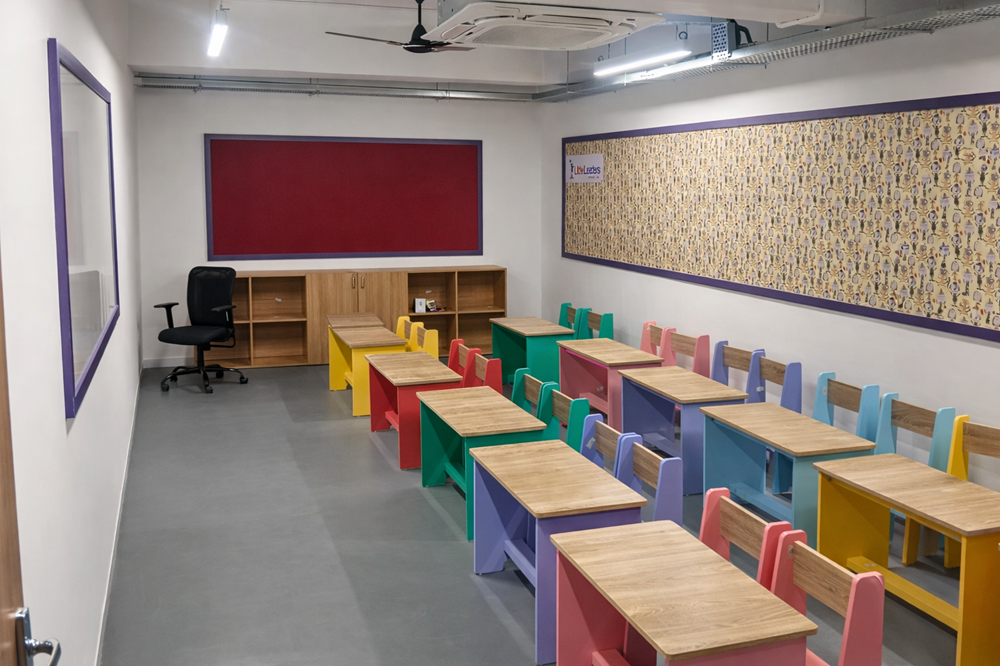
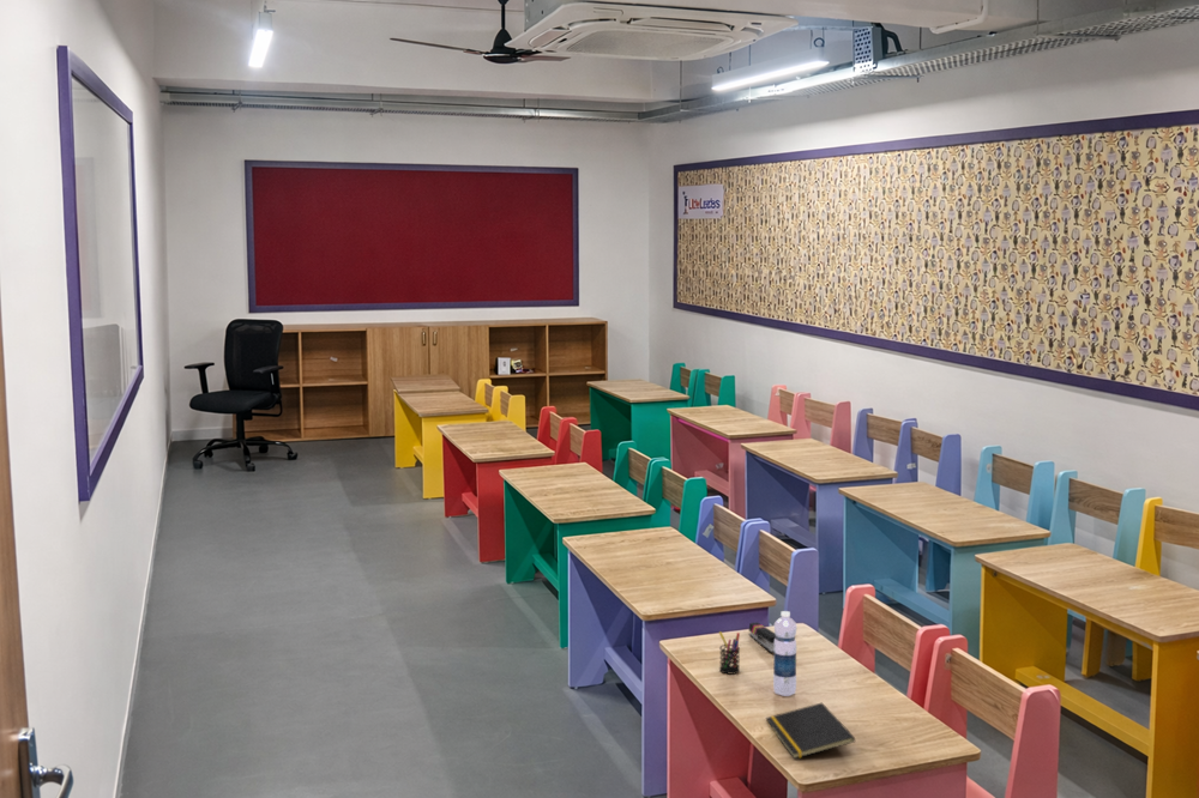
+ stapler (764, 635)
+ pen holder (731, 649)
+ notepad (808, 729)
+ water bottle (784, 652)
